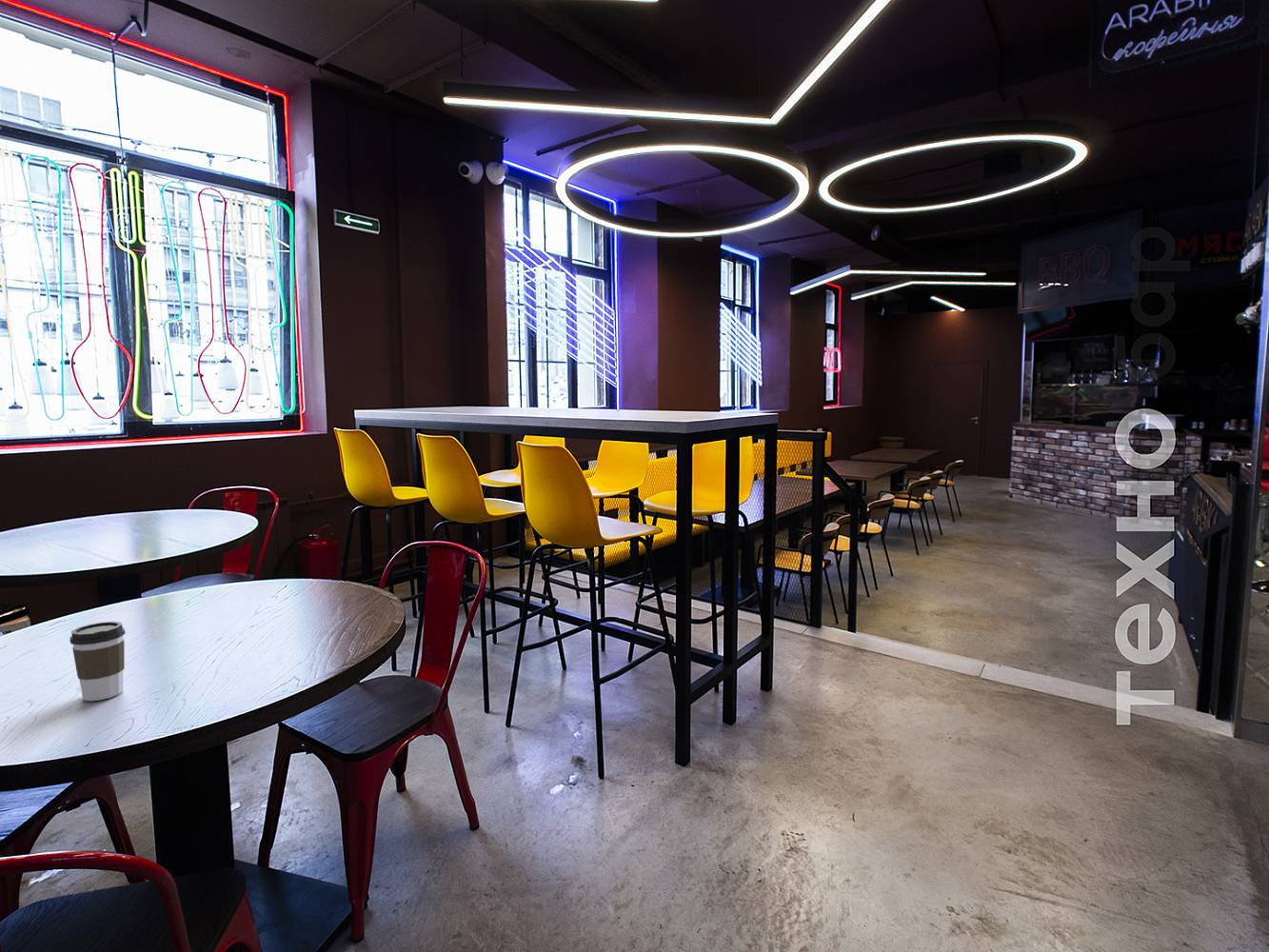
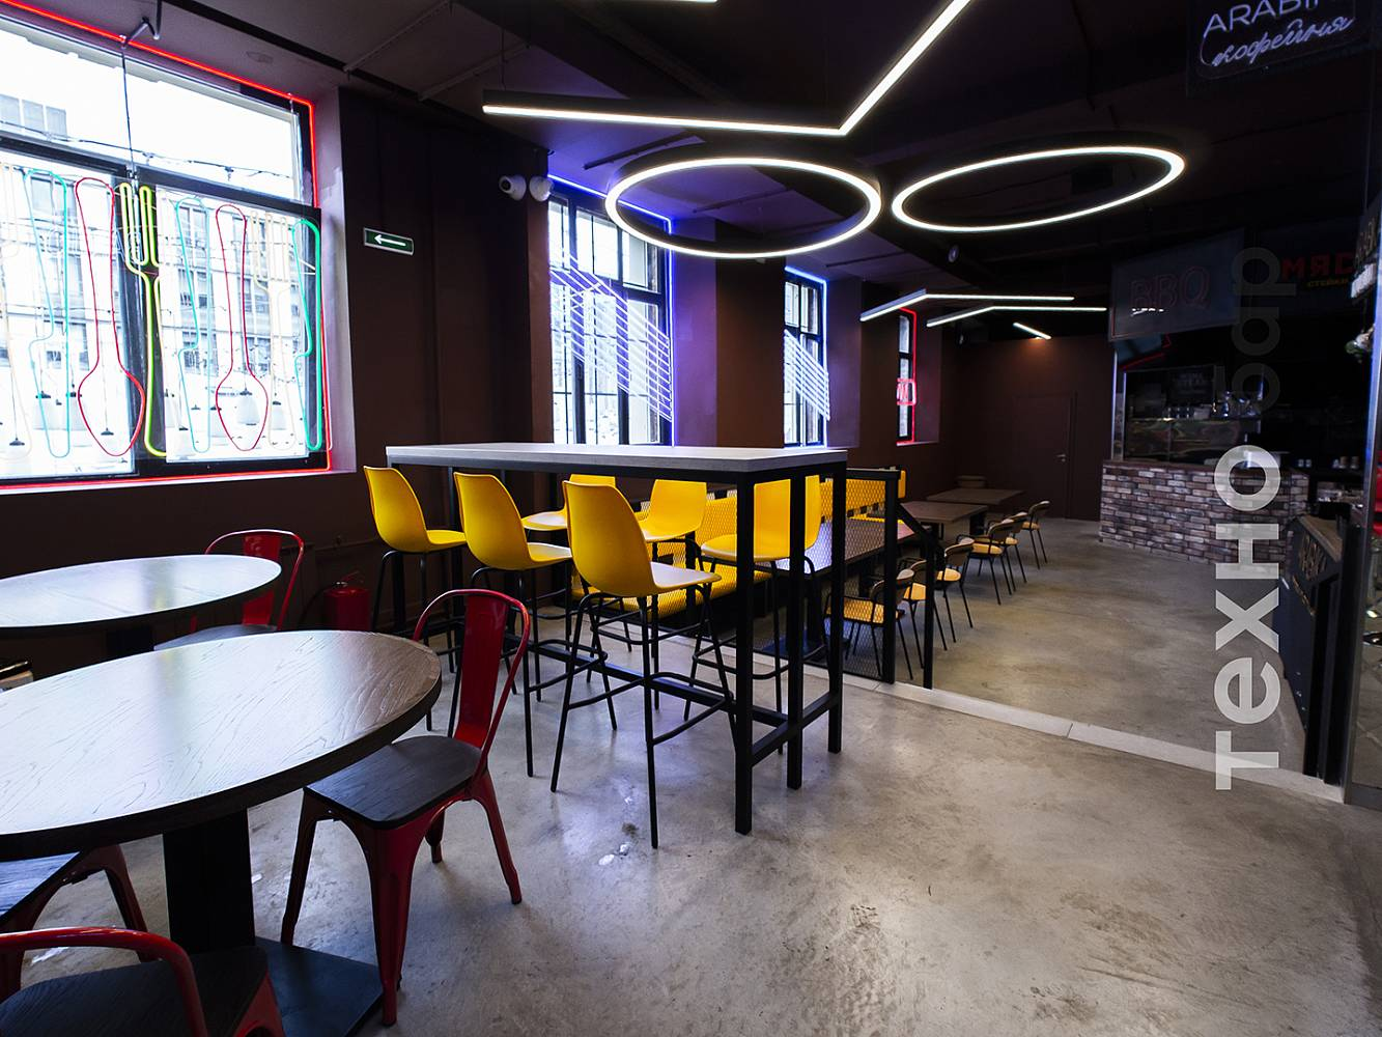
- coffee cup (100, 661)
